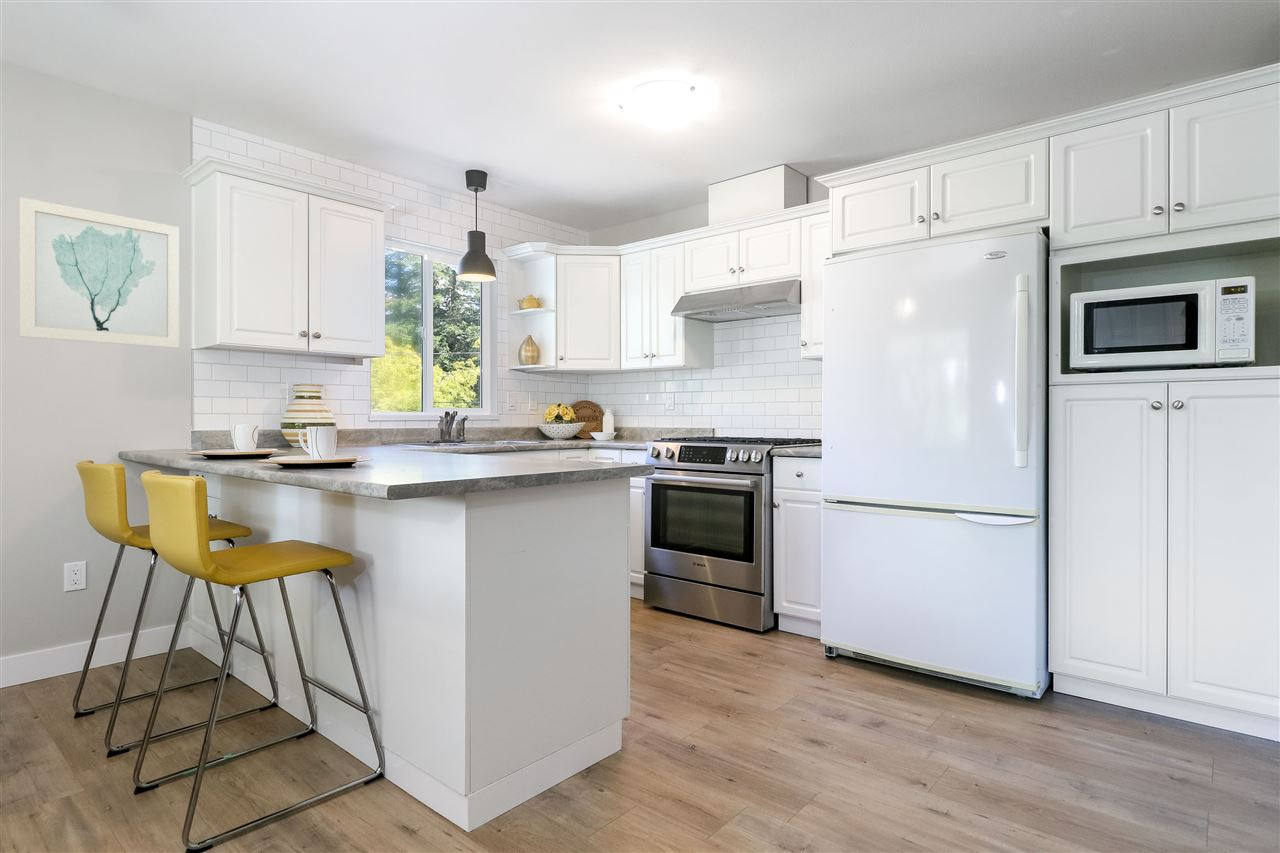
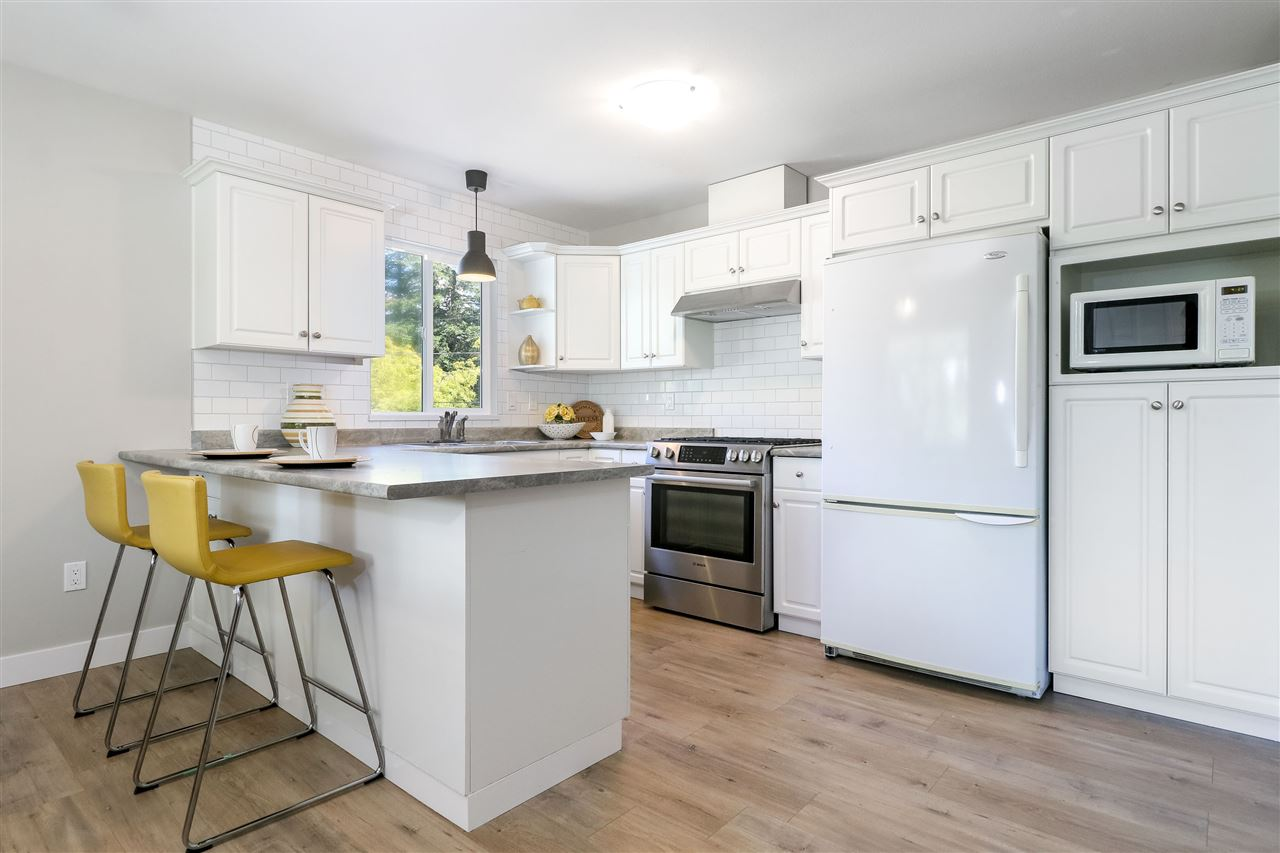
- wall art (104, 278)
